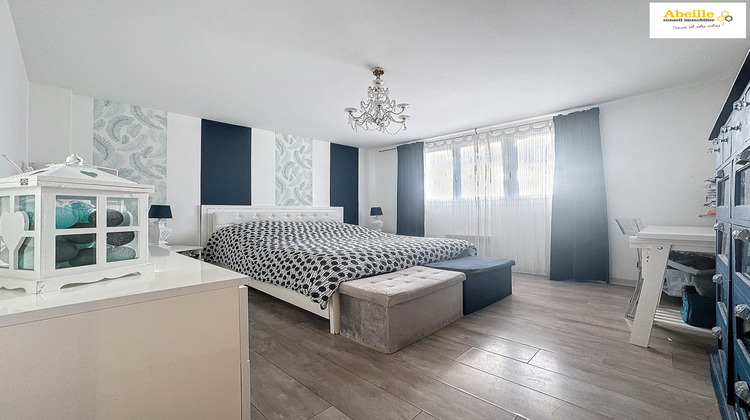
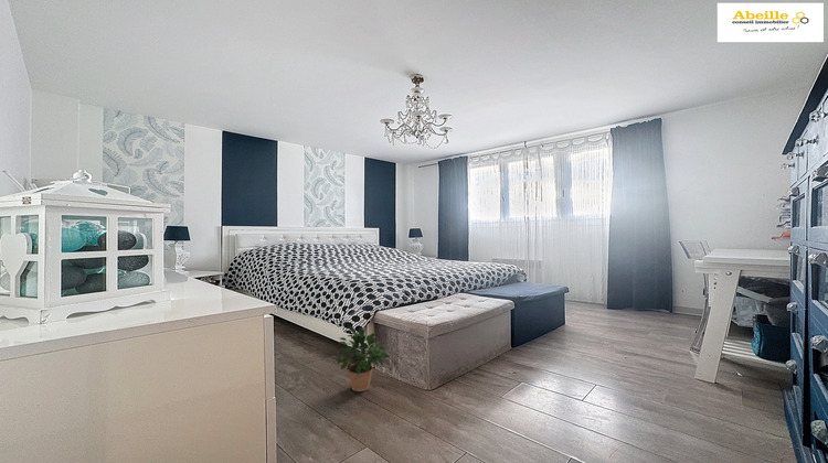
+ potted plant (363, 358)
